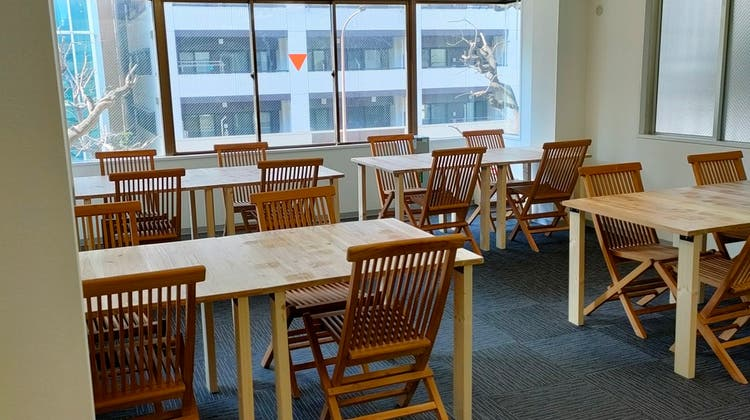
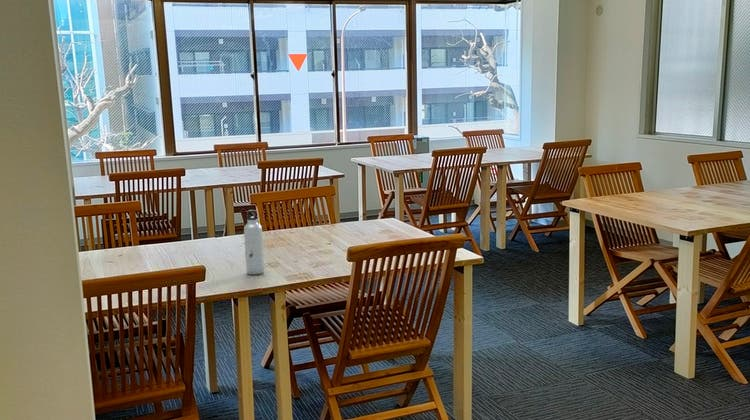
+ water bottle (253, 241)
